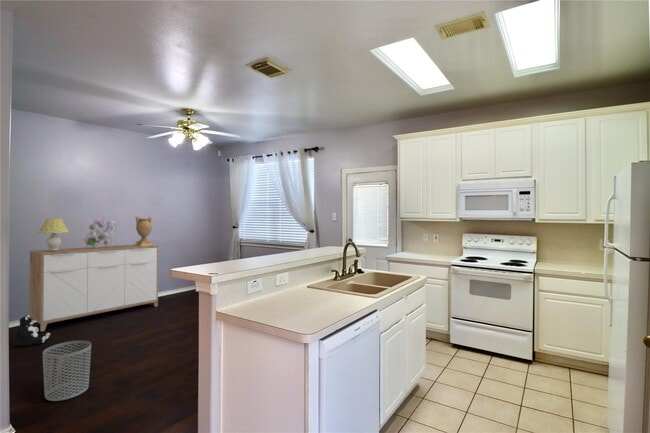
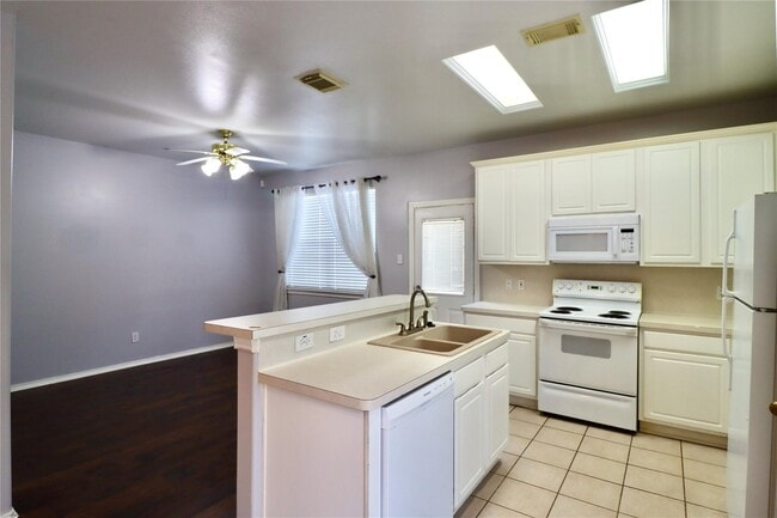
- sideboard (99, 281)
- table lamp (53, 234)
- decorative urn (143, 230)
- plush toy (31, 329)
- waste bin (67, 370)
- bouquet (99, 229)
